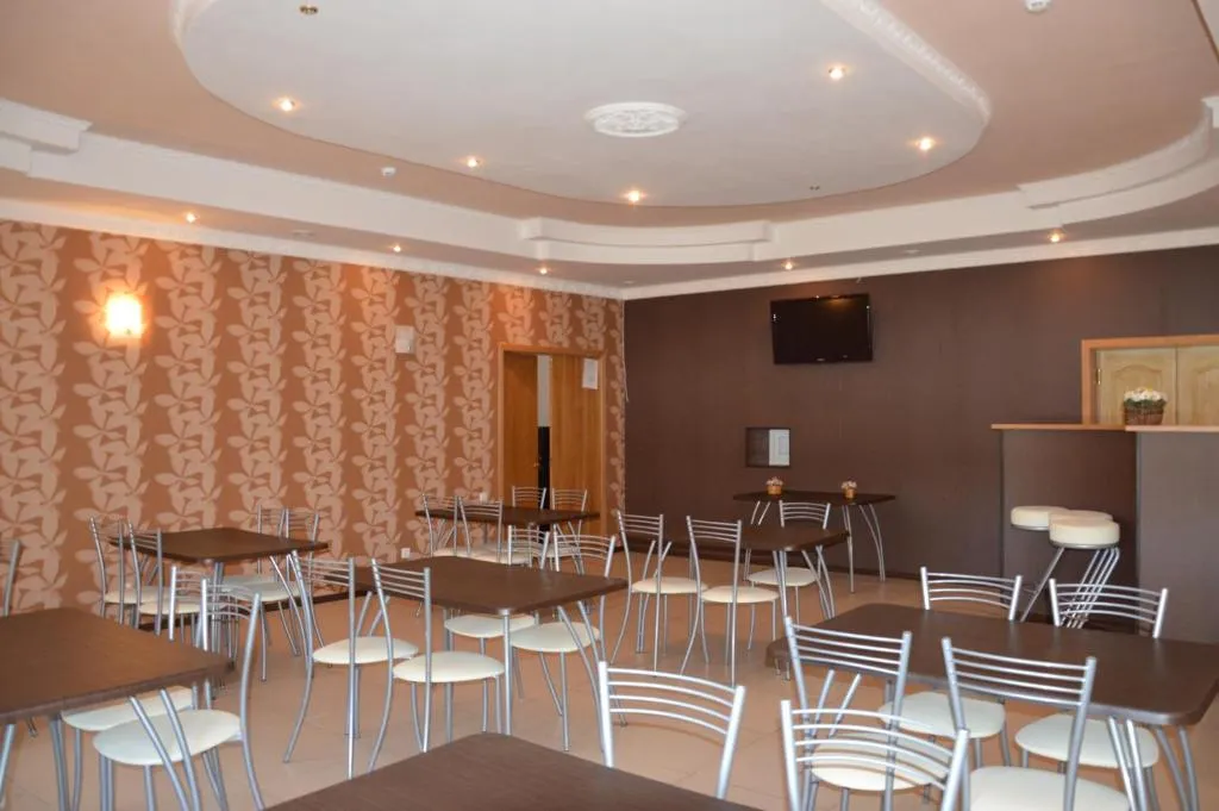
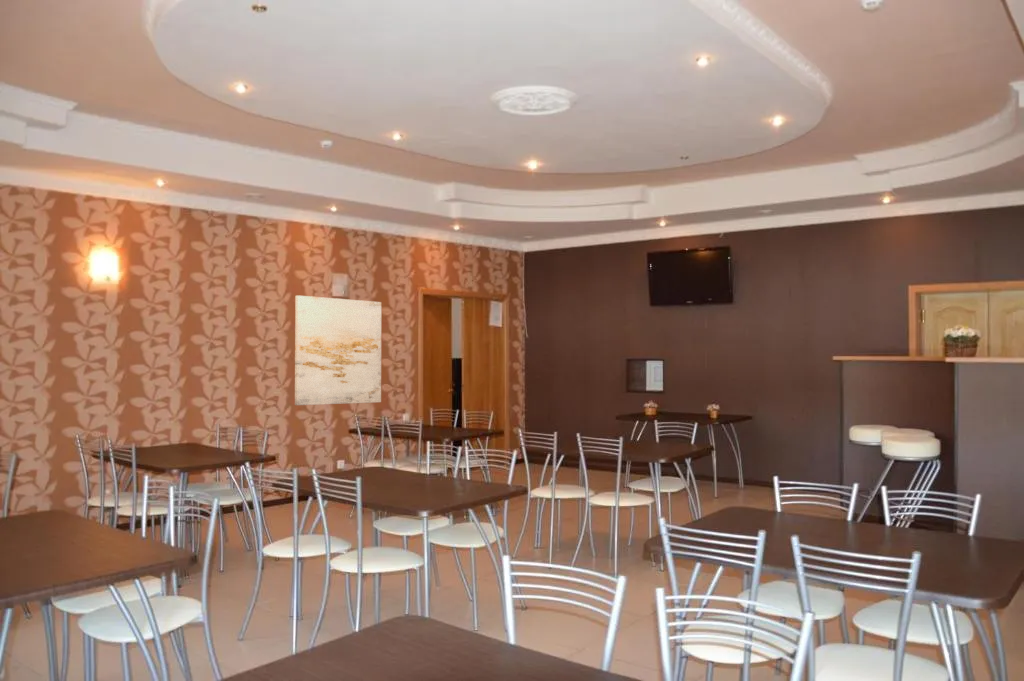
+ wall art (340, 351)
